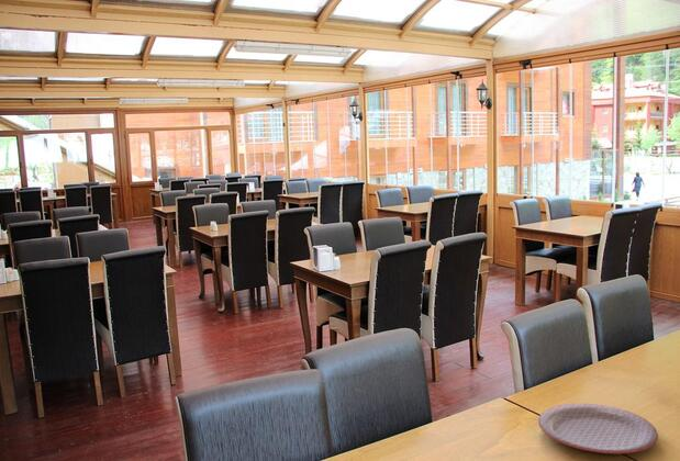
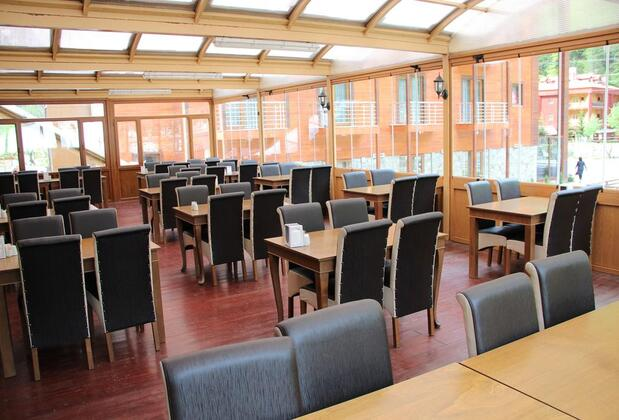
- plate (595, 429)
